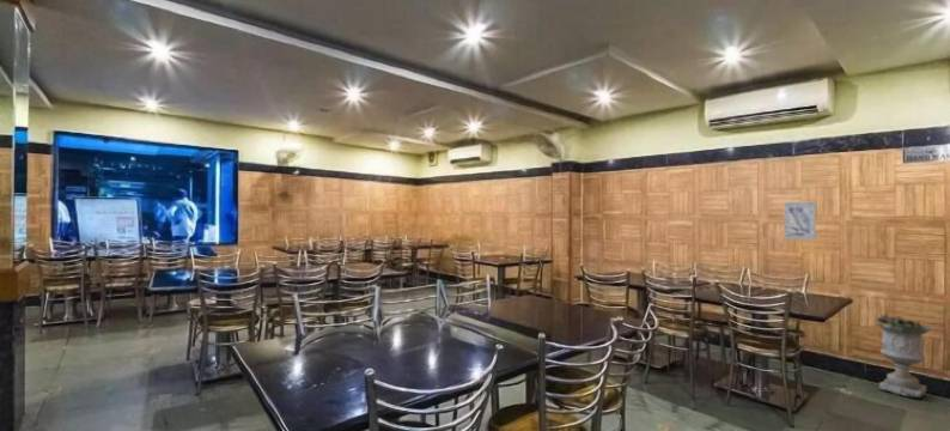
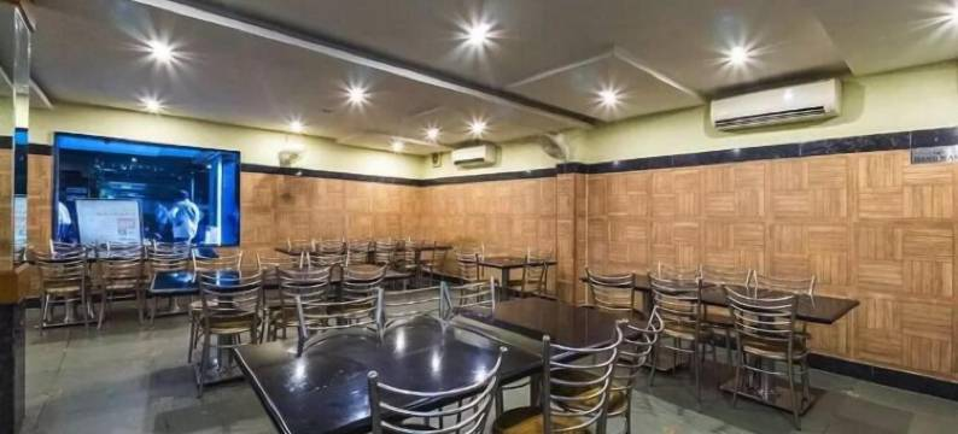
- wall art (799, 220)
- planter (902, 353)
